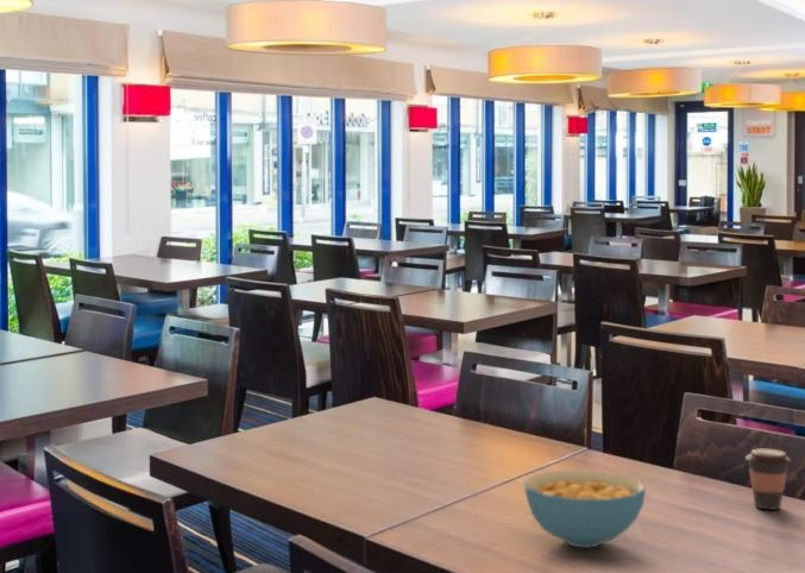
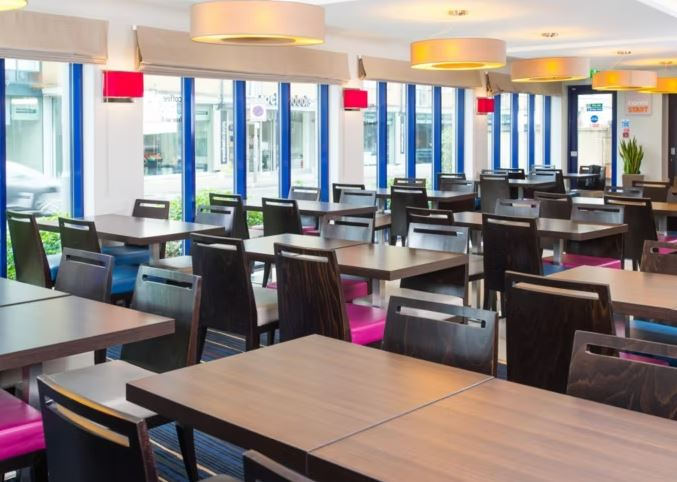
- cereal bowl (583, 512)
- coffee cup (767, 479)
